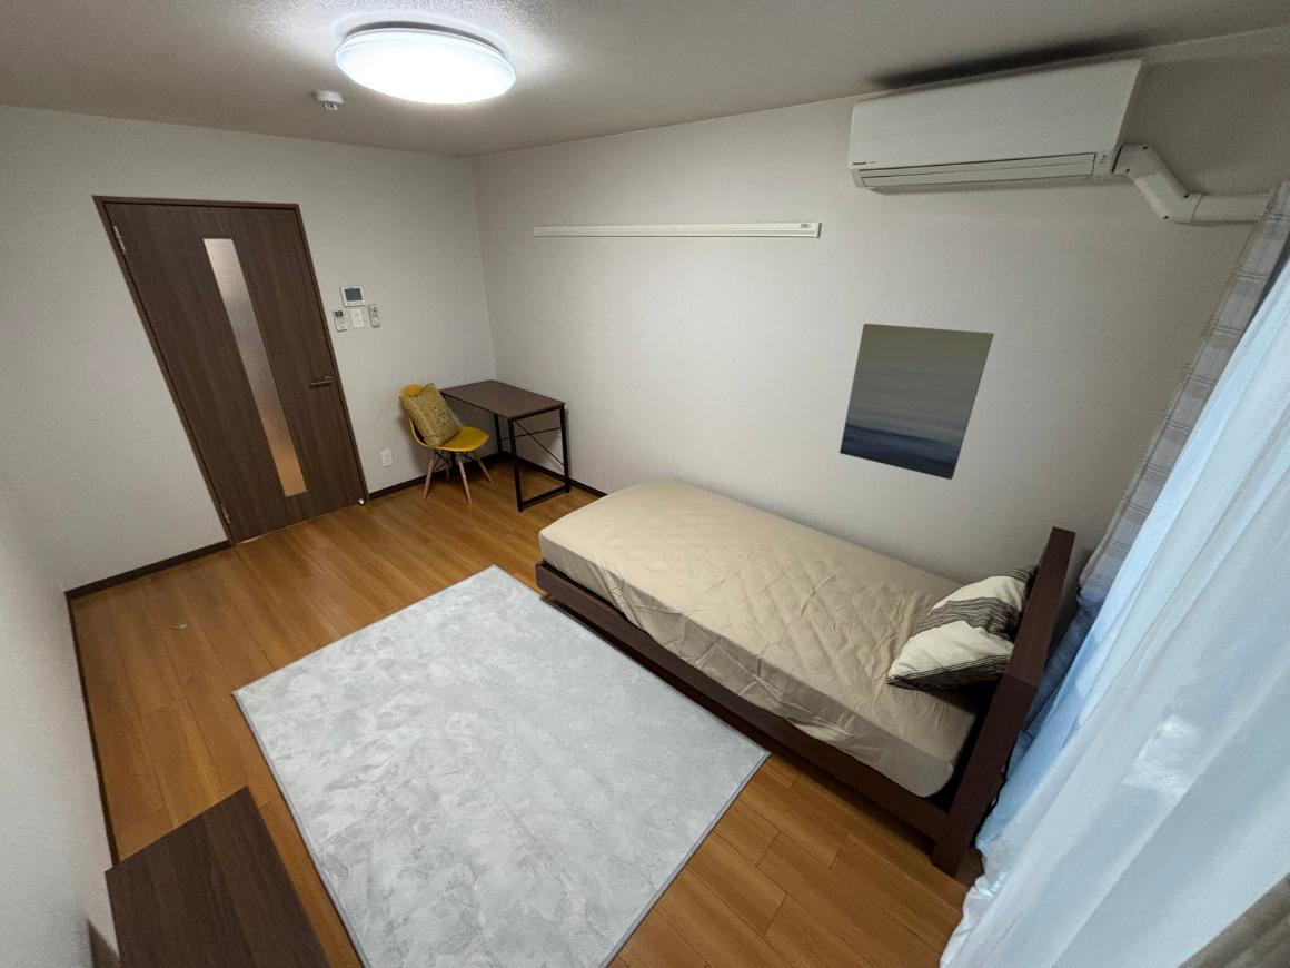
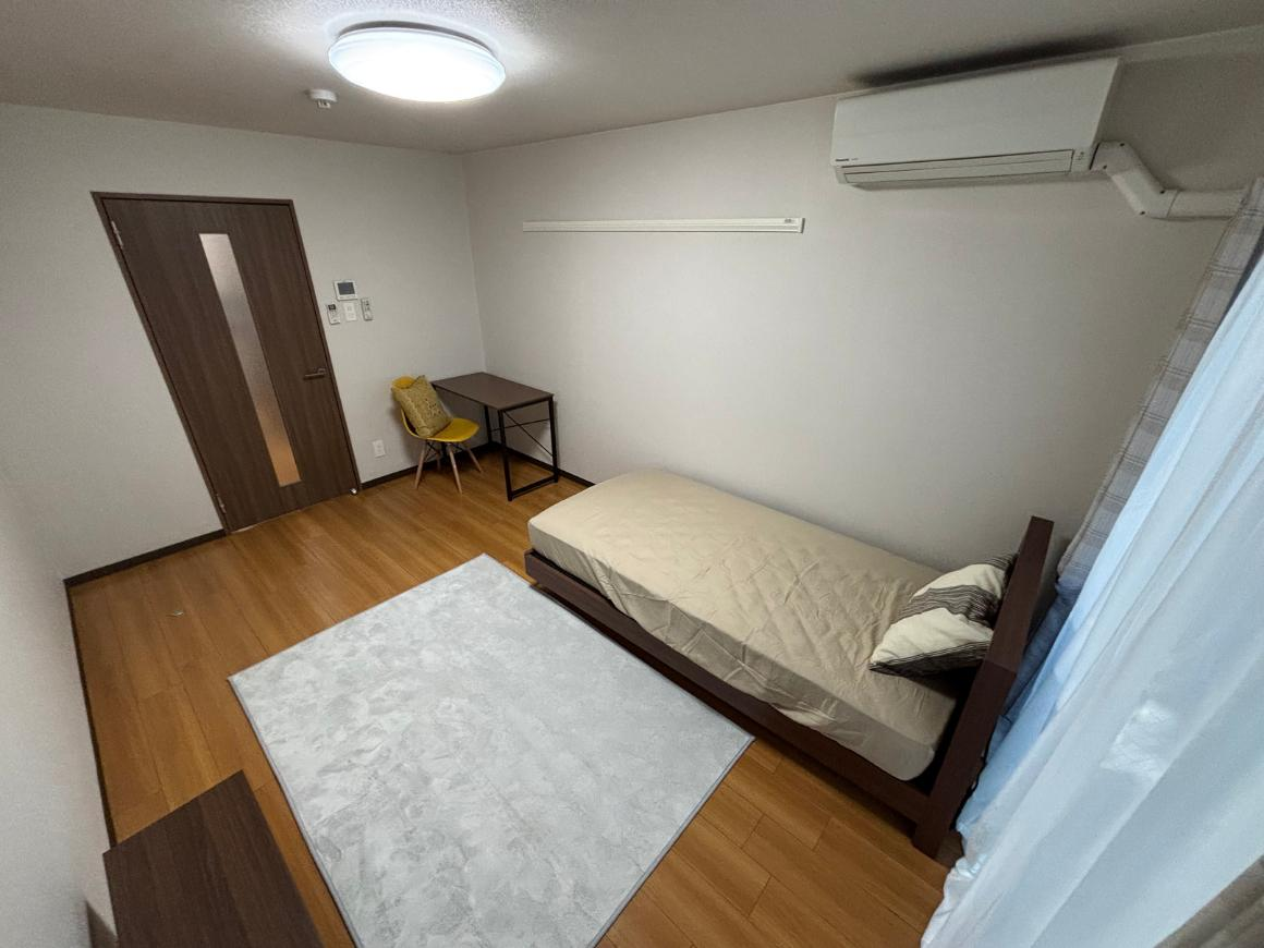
- wall art (907, 399)
